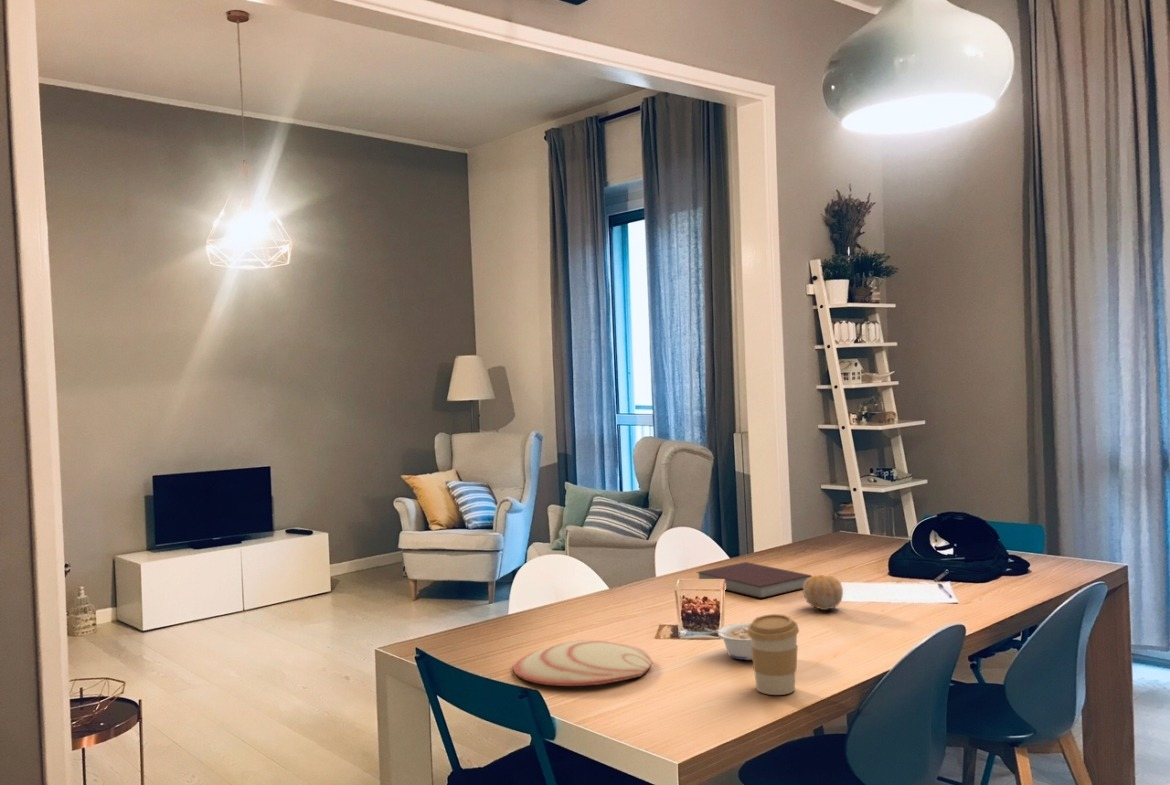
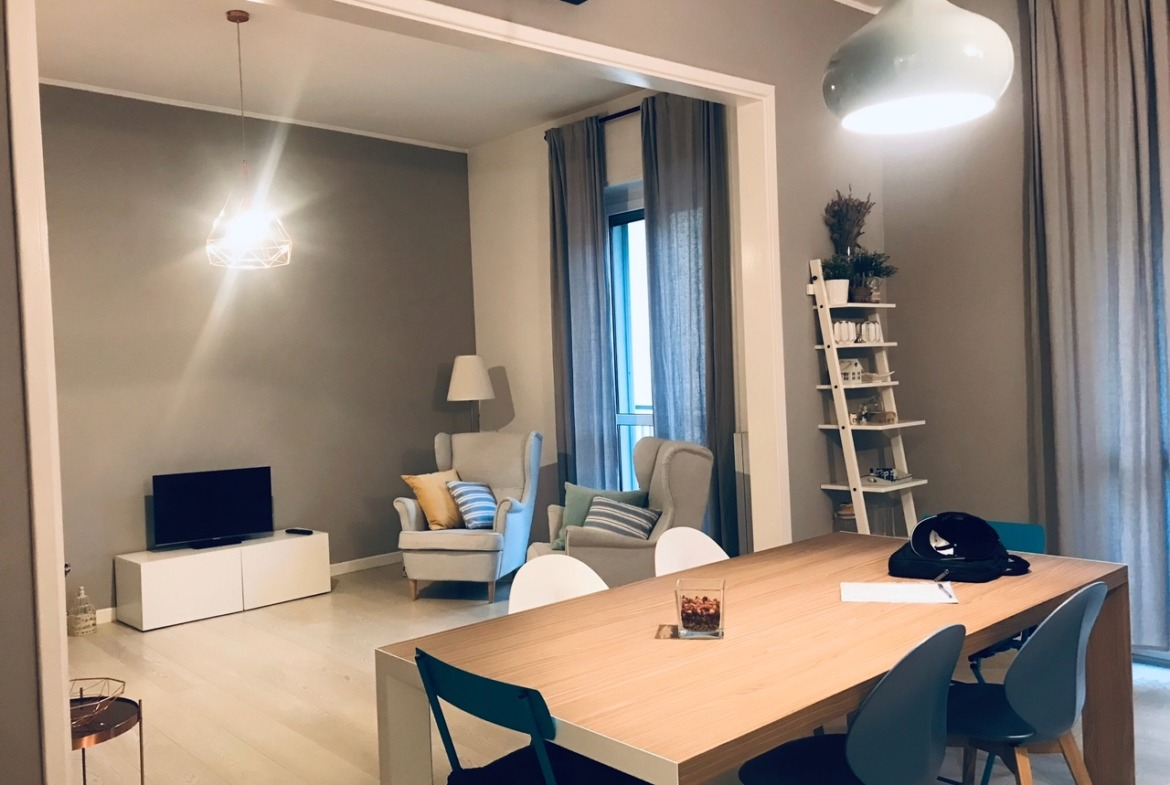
- legume (747, 640)
- fruit (822, 592)
- plate (582, 657)
- coffee cup (774, 653)
- notebook (753, 579)
